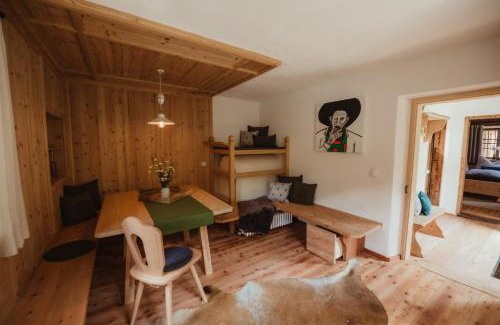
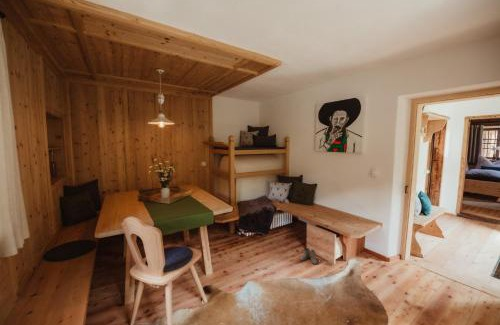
+ boots (308, 255)
